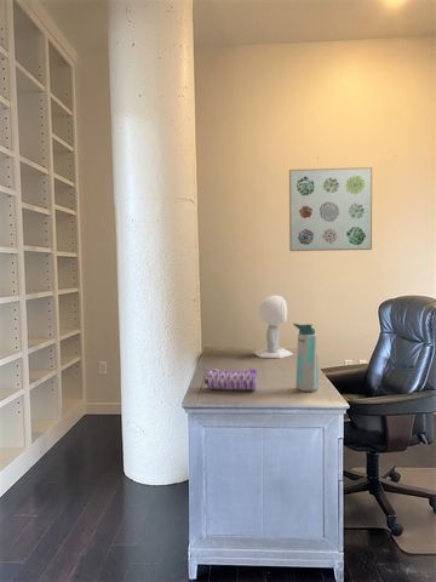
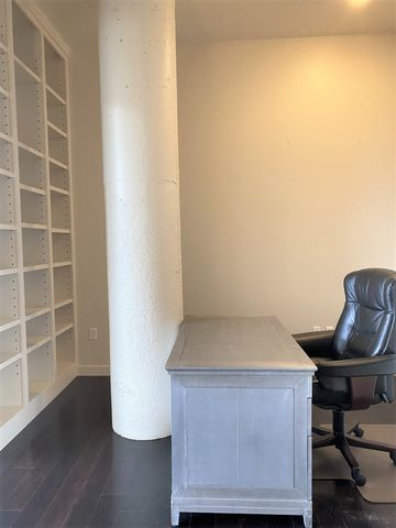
- pencil case (231, 378)
- wall art (329, 210)
- desk lamp (272, 325)
- water bottle (305, 356)
